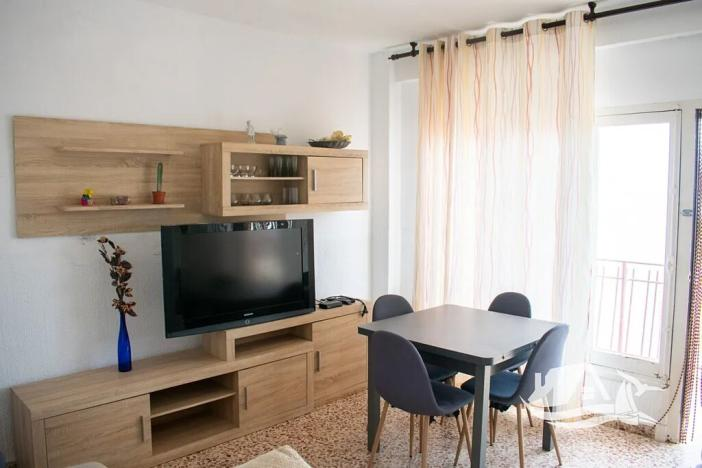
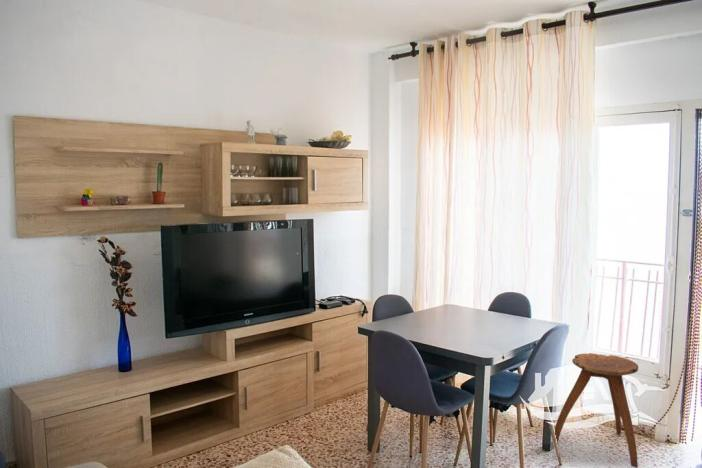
+ stool (613, 403)
